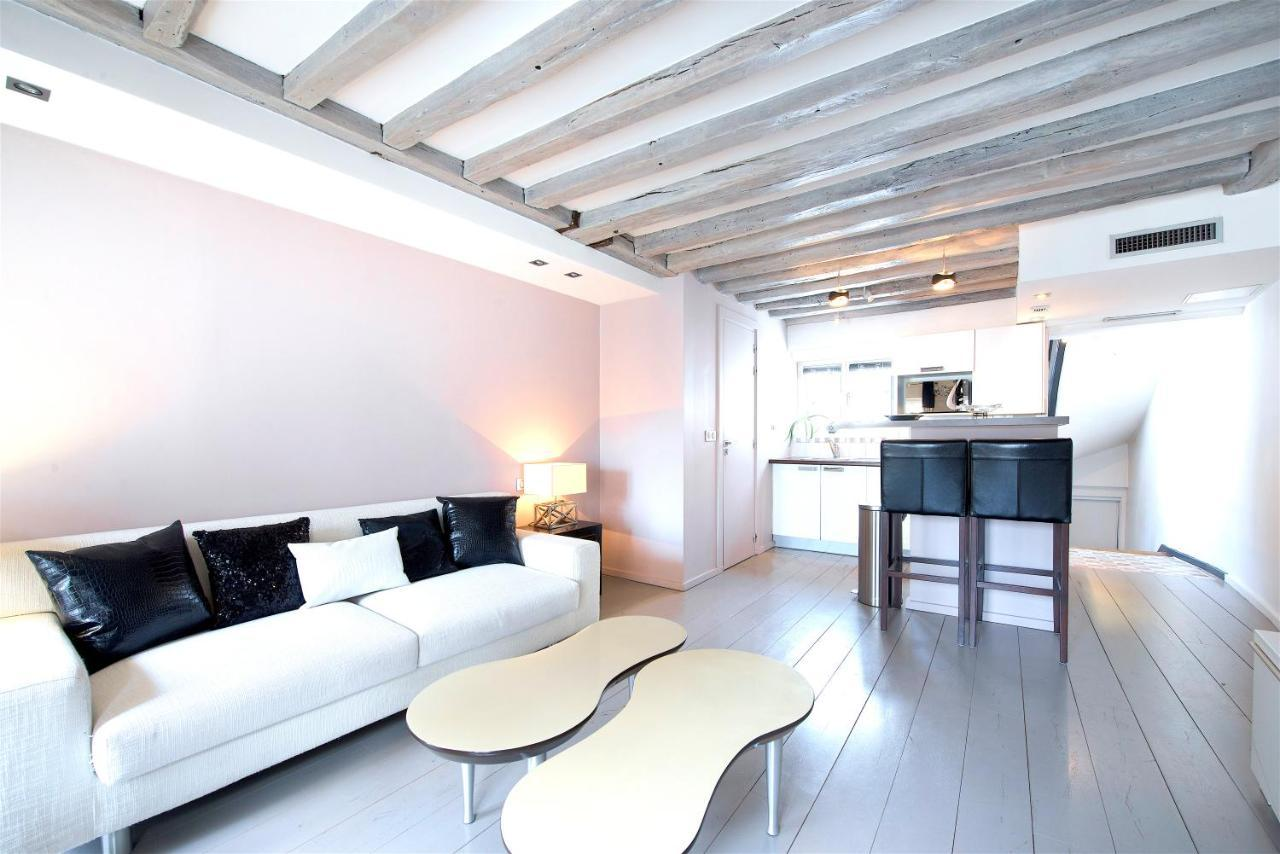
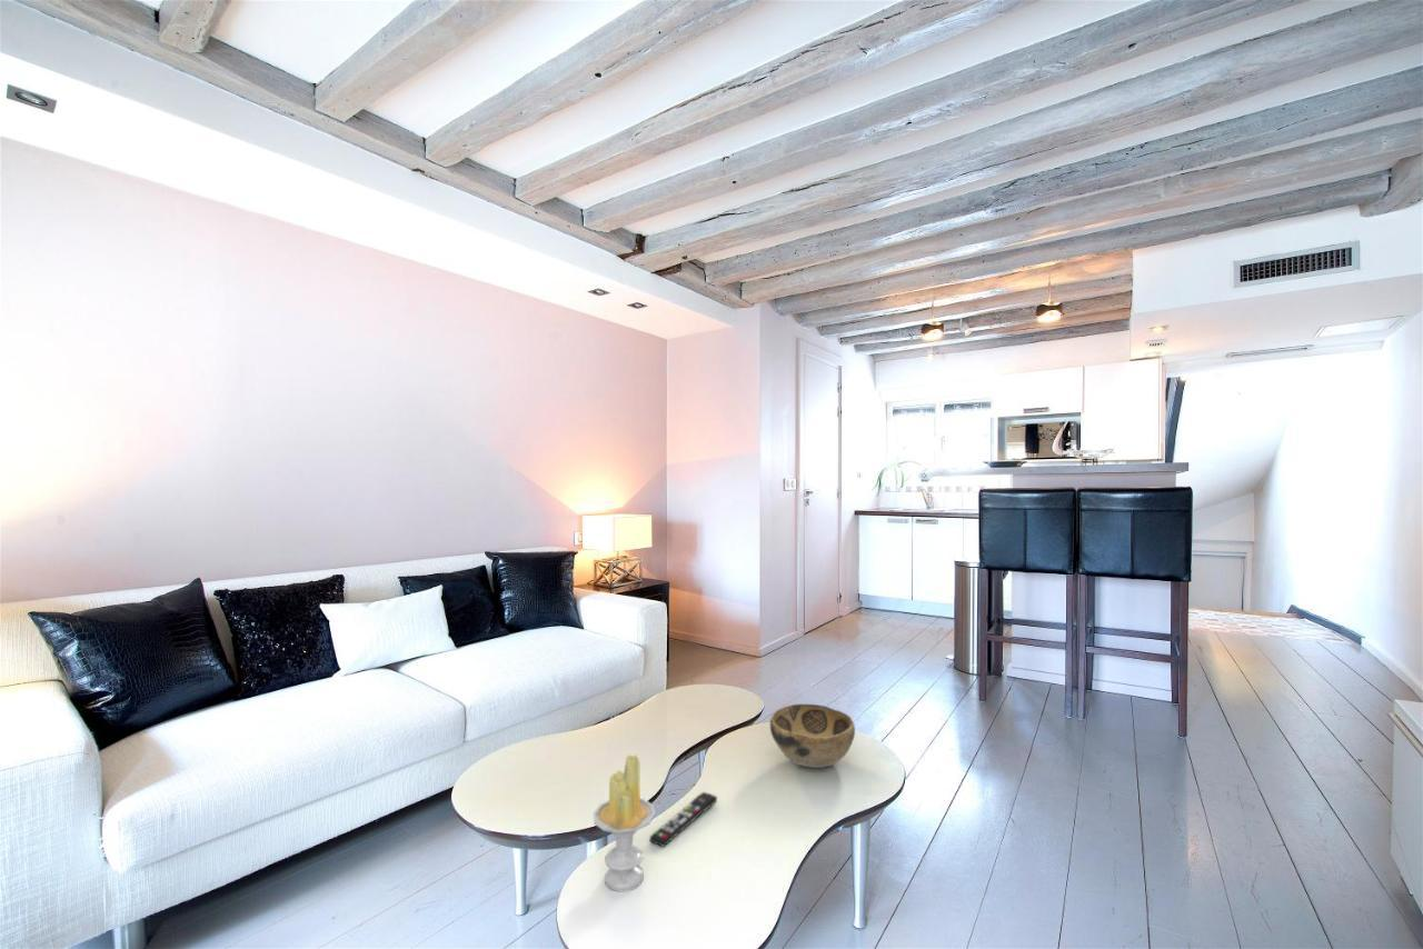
+ remote control (685, 817)
+ candle (624, 817)
+ decorative bowl (812, 740)
